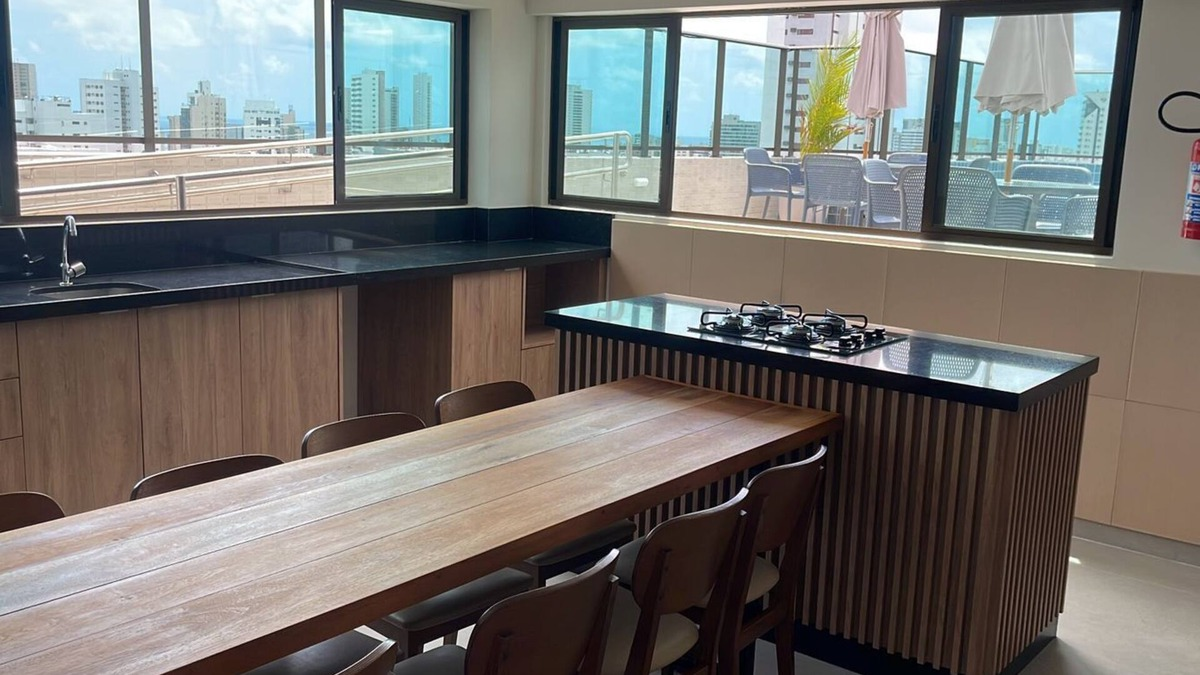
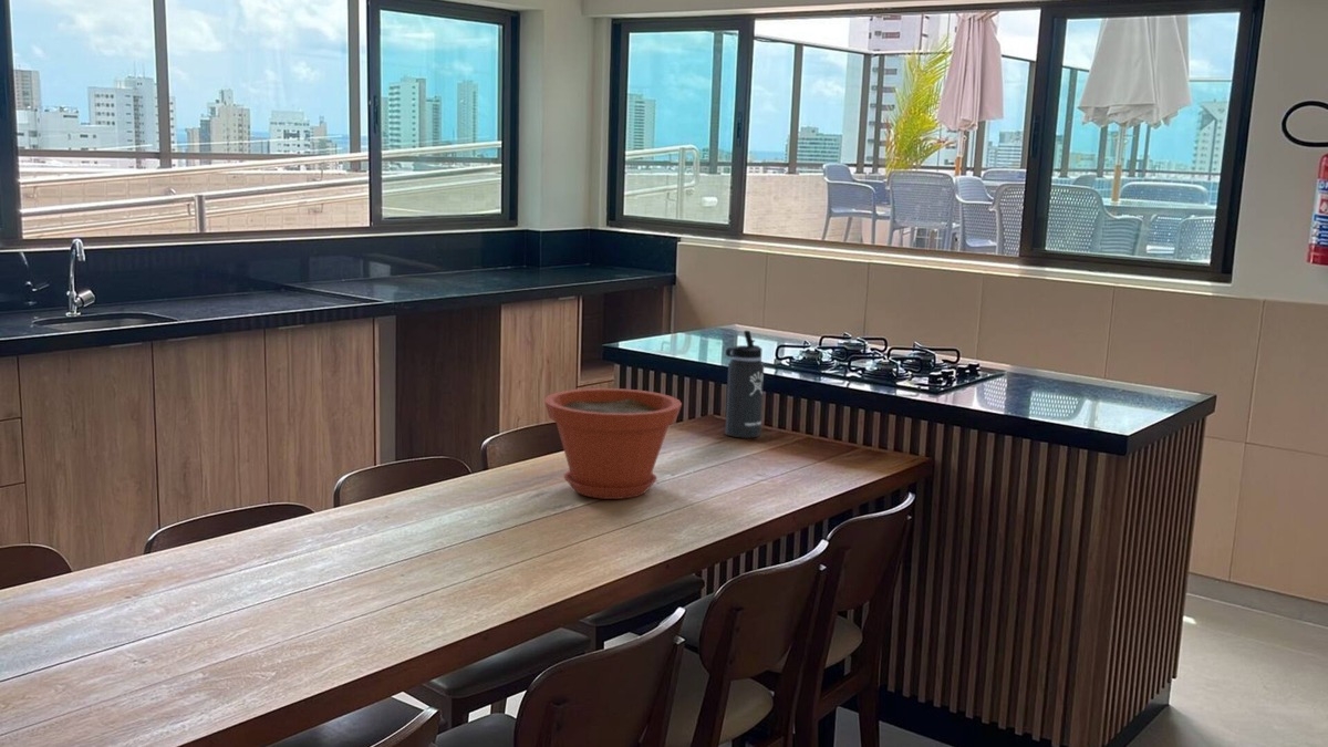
+ plant pot (611, 445)
+ thermos bottle (741, 383)
